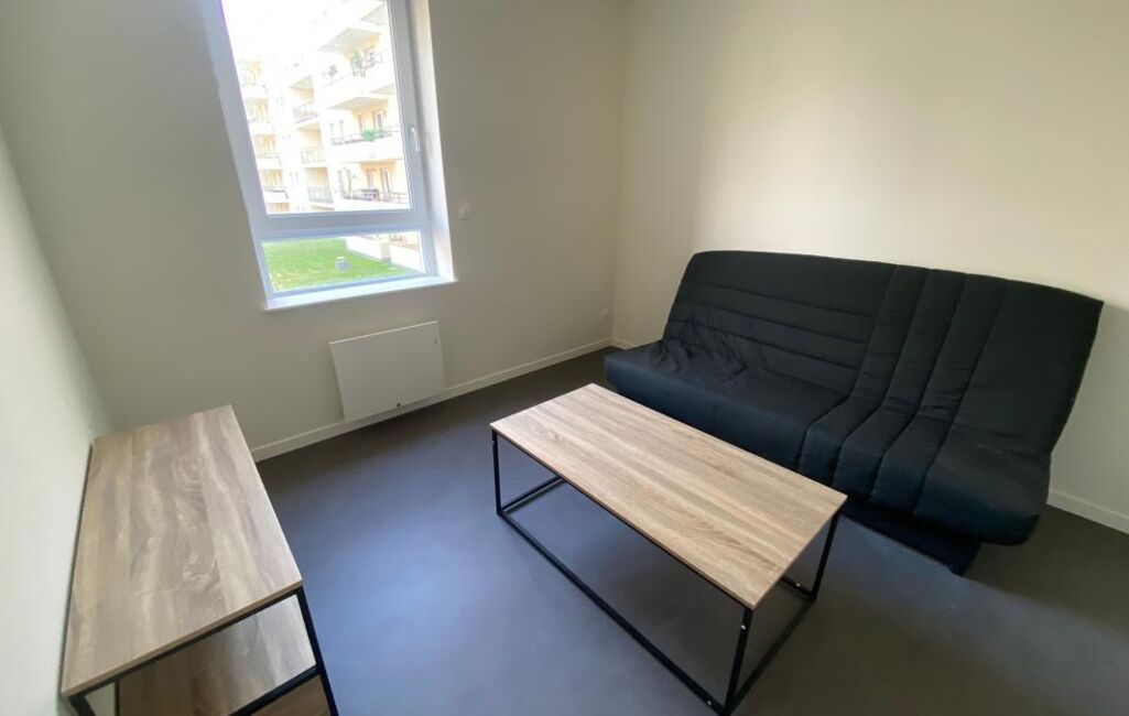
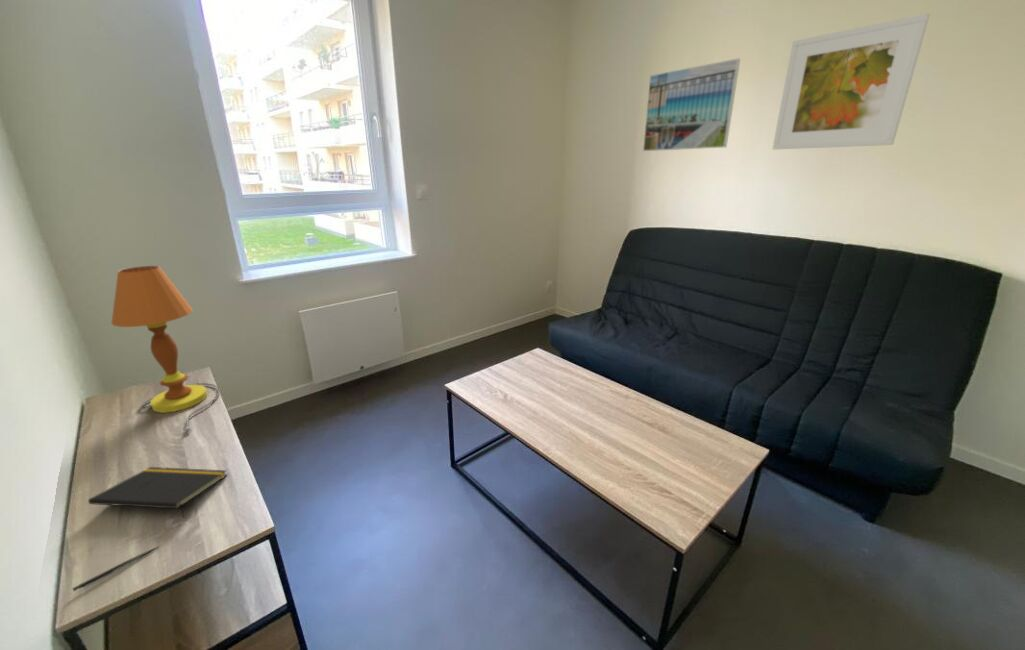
+ notepad (162, 486)
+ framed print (686, 109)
+ table lamp (164, 345)
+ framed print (840, 90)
+ pen (118, 566)
